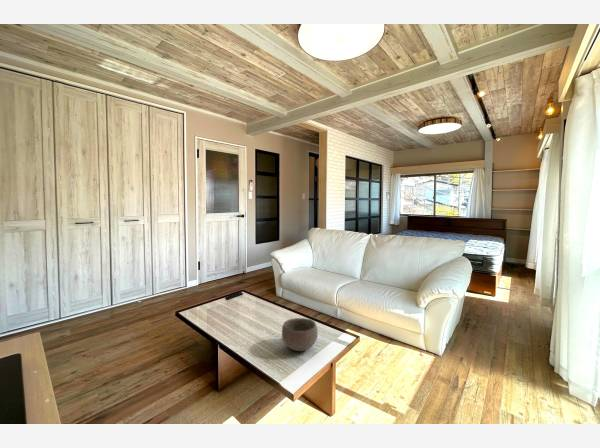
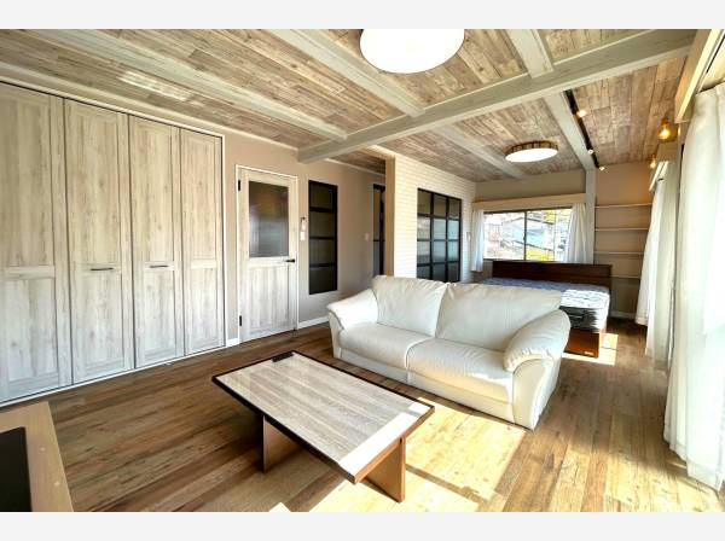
- bowl (299, 335)
